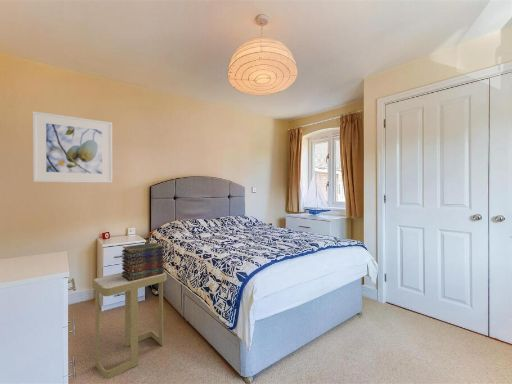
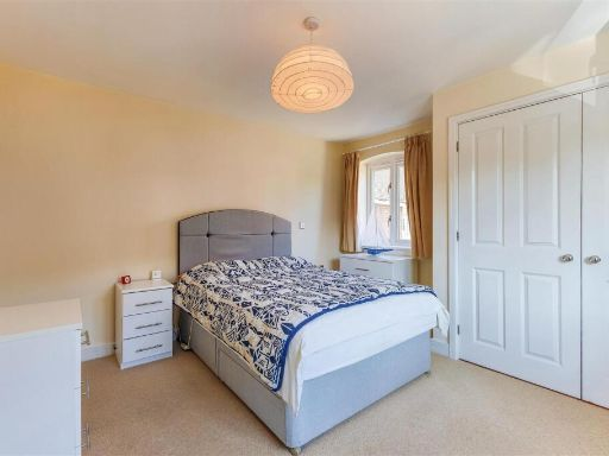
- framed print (75, 149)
- book stack (143, 260)
- side table (131, 315)
